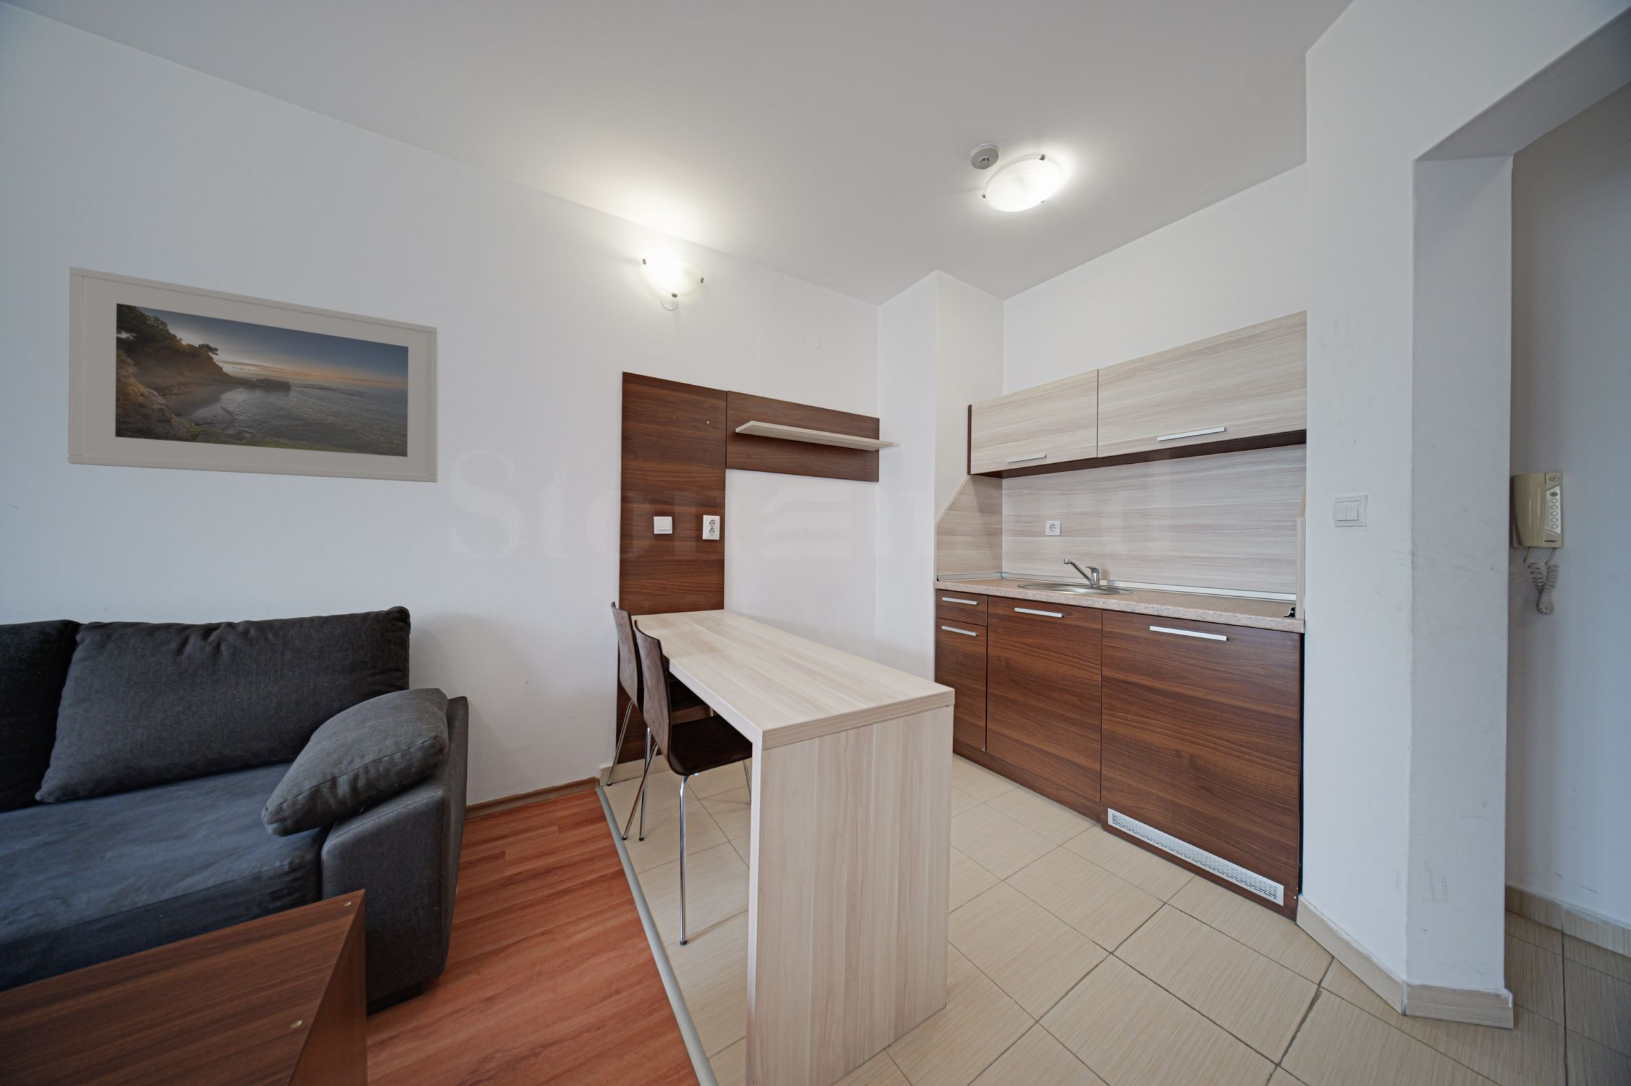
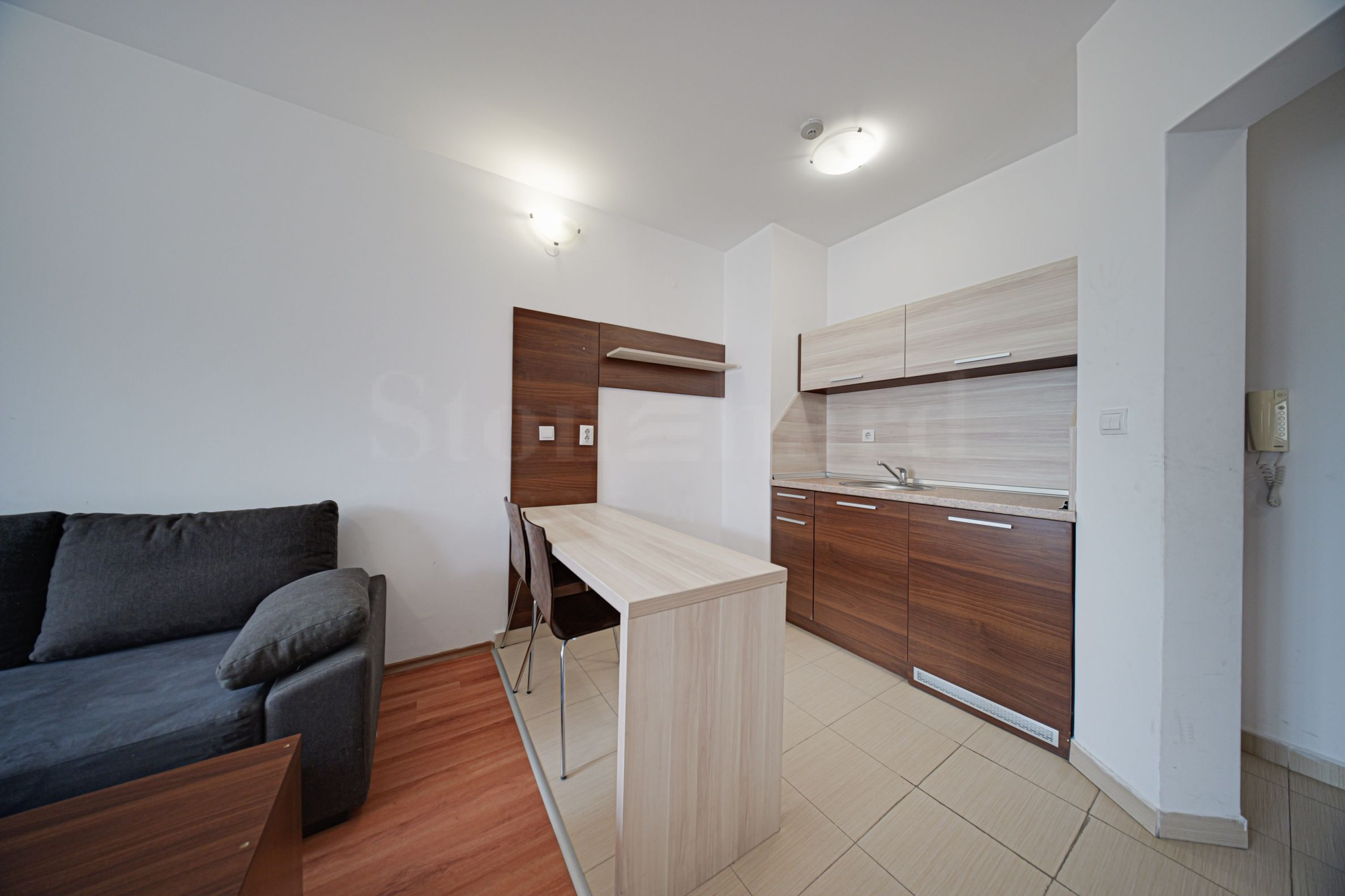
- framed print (276, 388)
